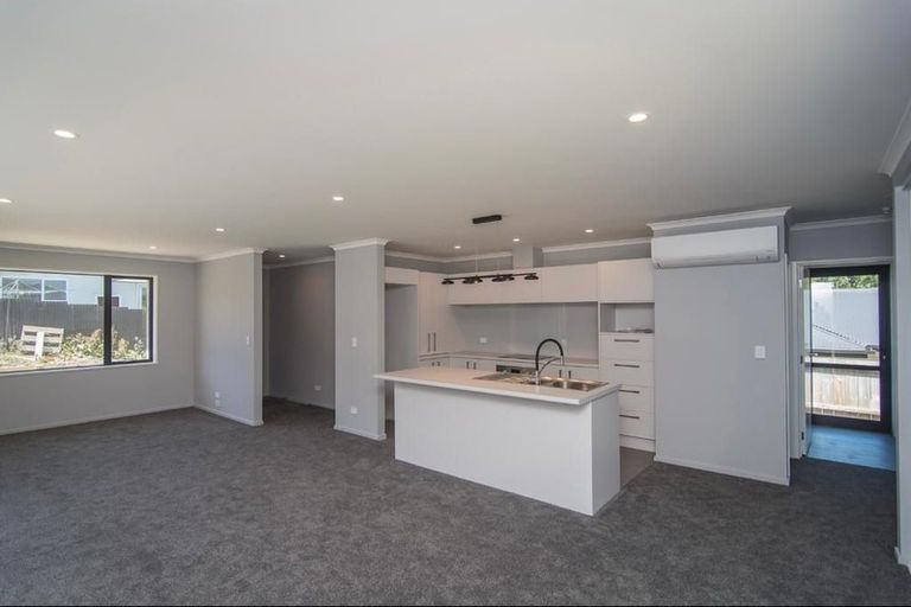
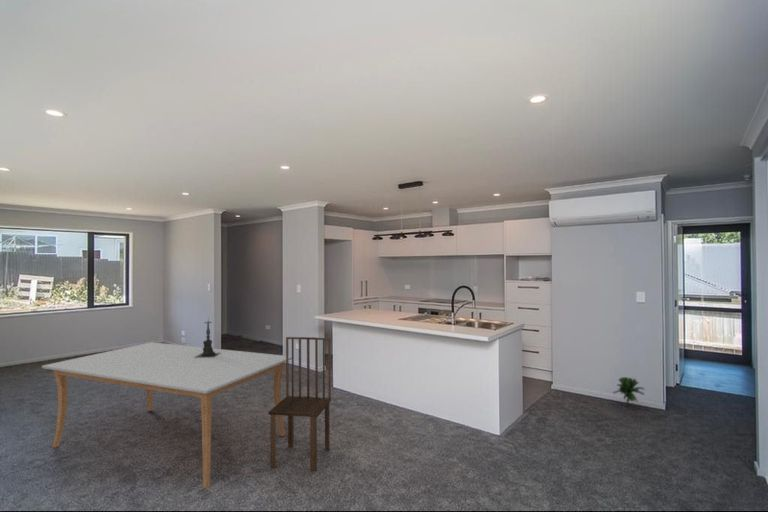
+ candle holder (207, 335)
+ dining chair (301, 399)
+ decorative plant (628, 391)
+ dining table (175, 393)
